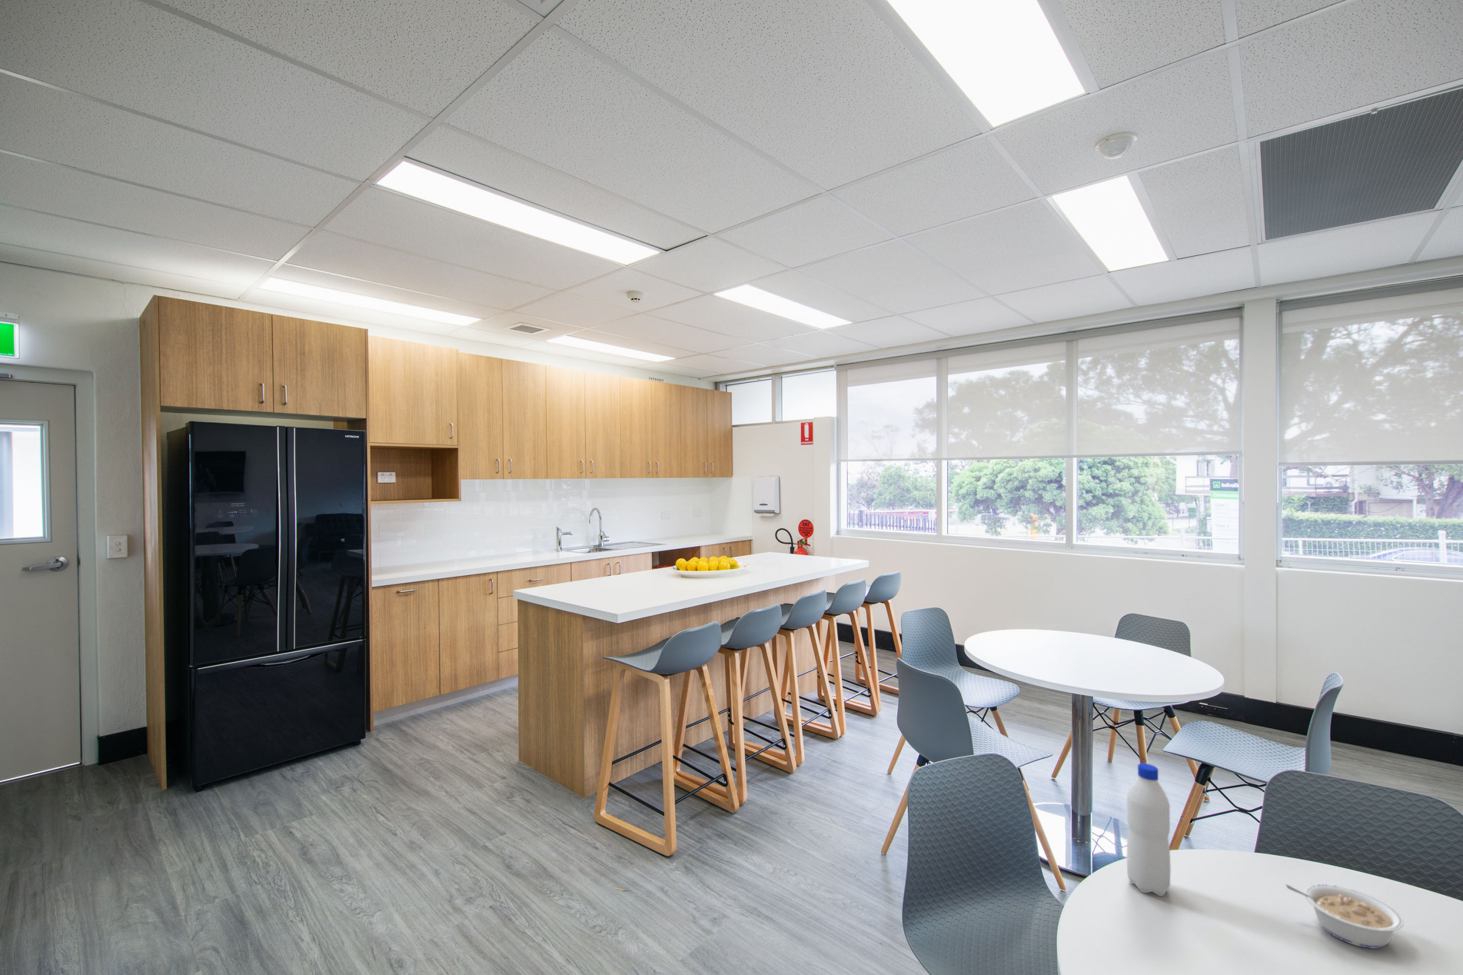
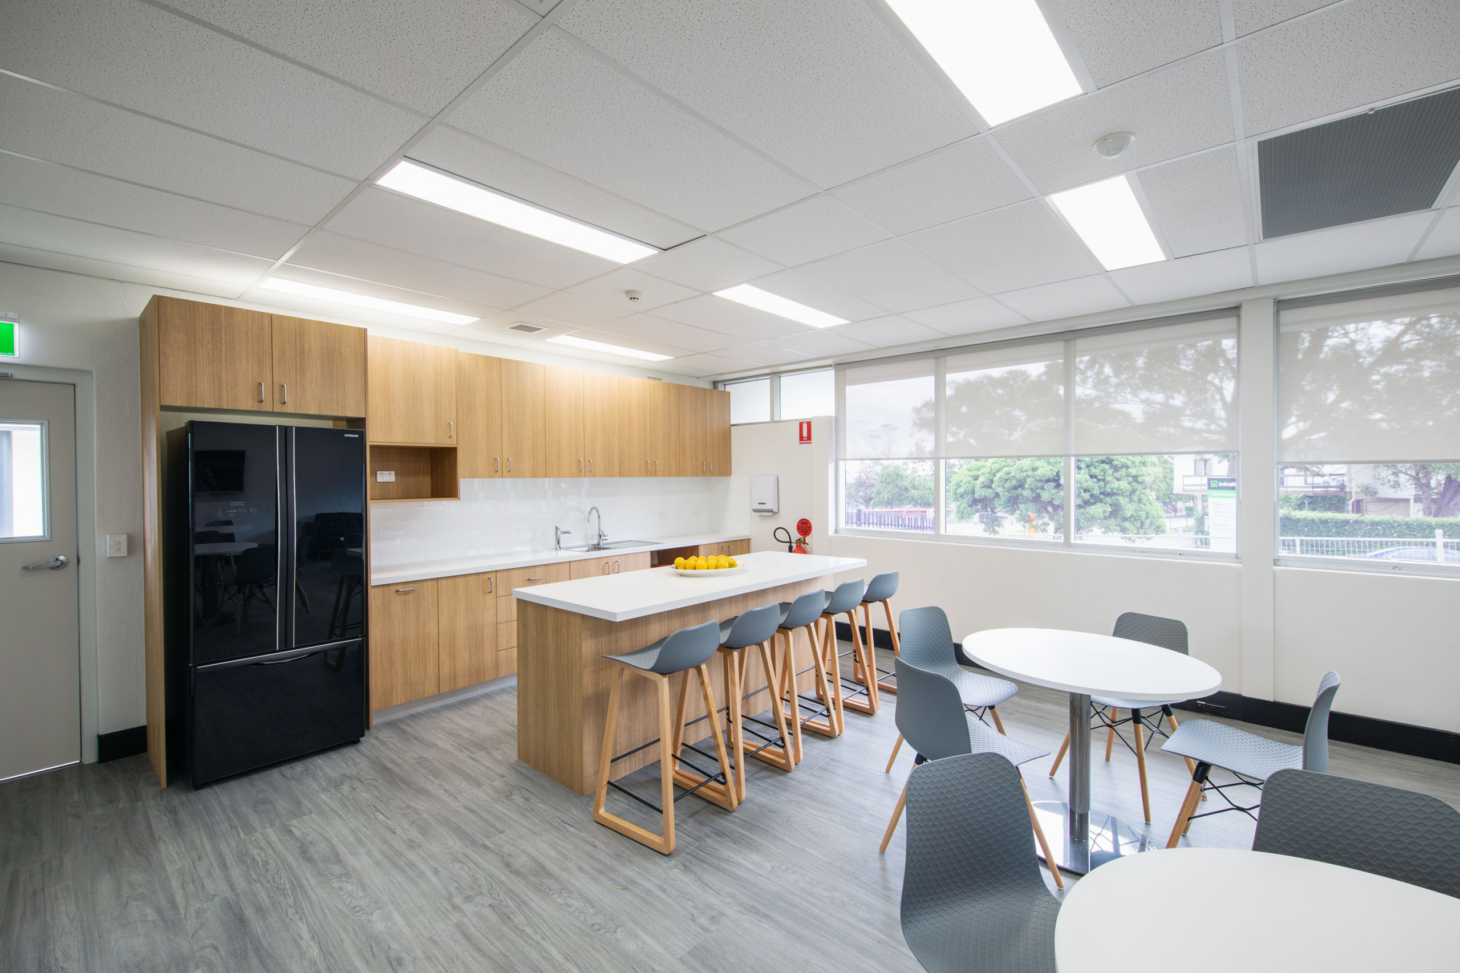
- water bottle (1148, 826)
- legume (1350, 916)
